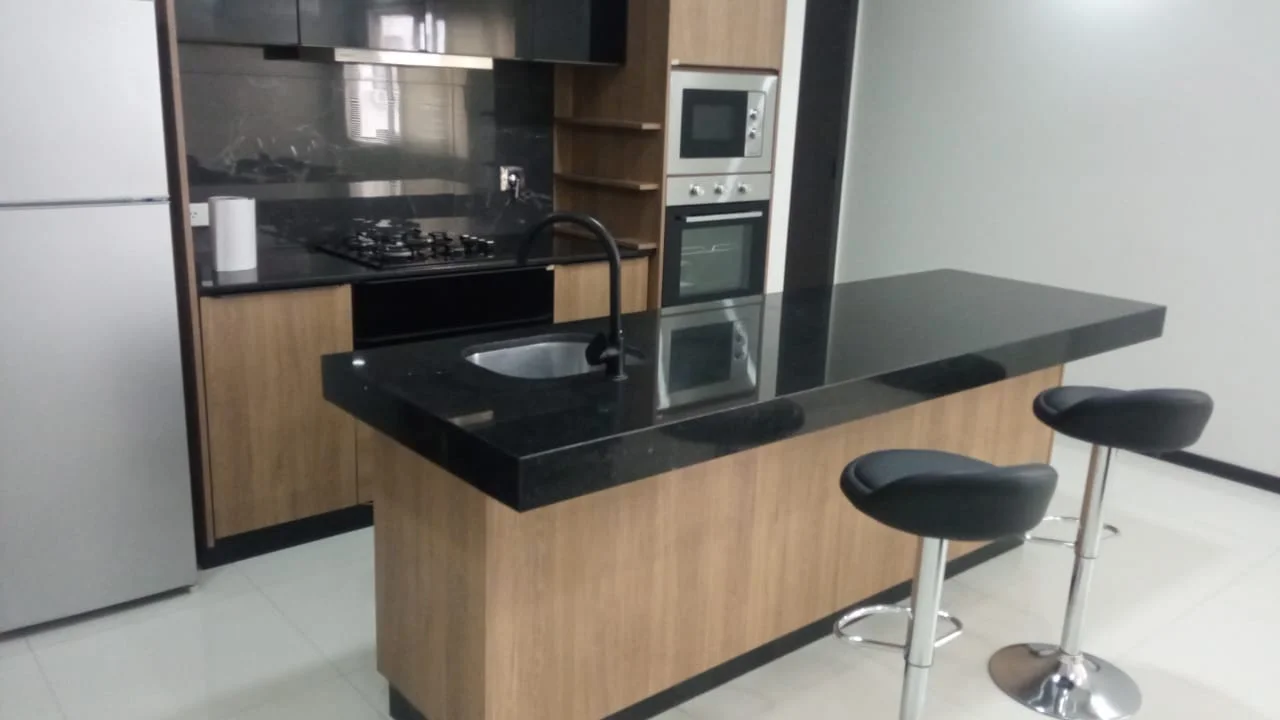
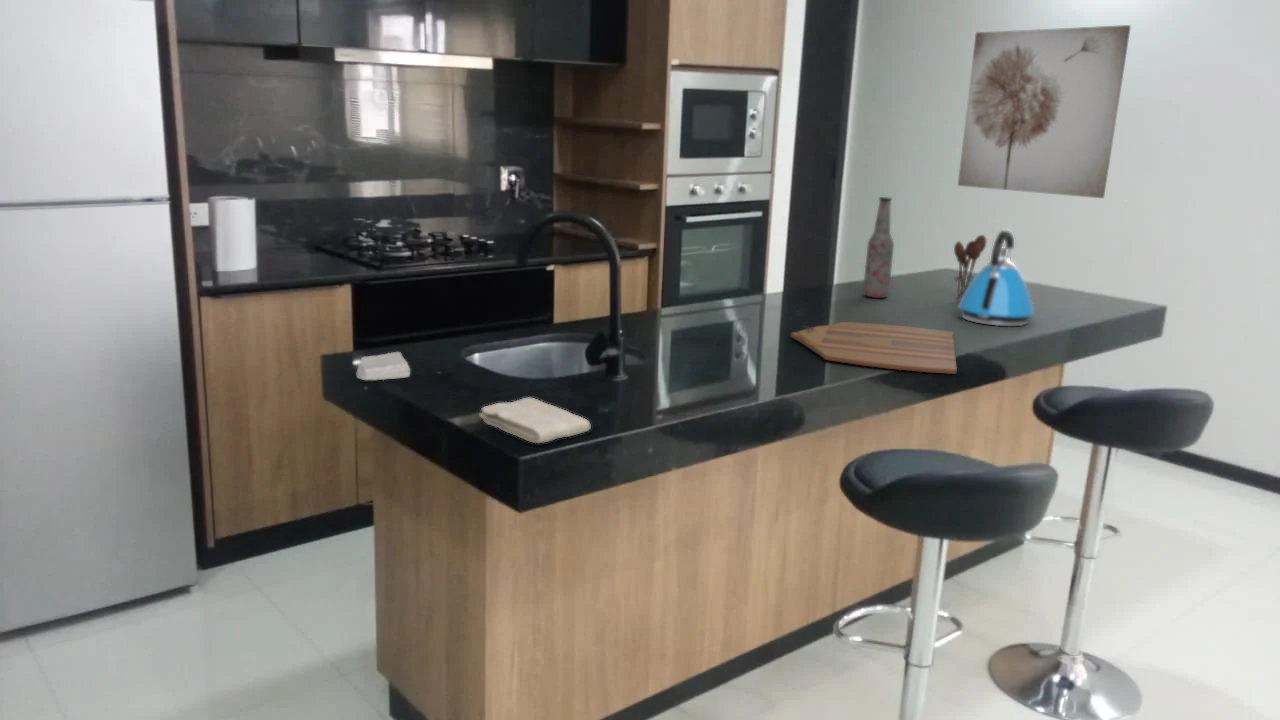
+ kettle (999, 275)
+ wall art (1037, 112)
+ bottle (880, 247)
+ washcloth (533, 418)
+ utensil holder (967, 268)
+ soap bar (382, 366)
+ cutting board (871, 340)
